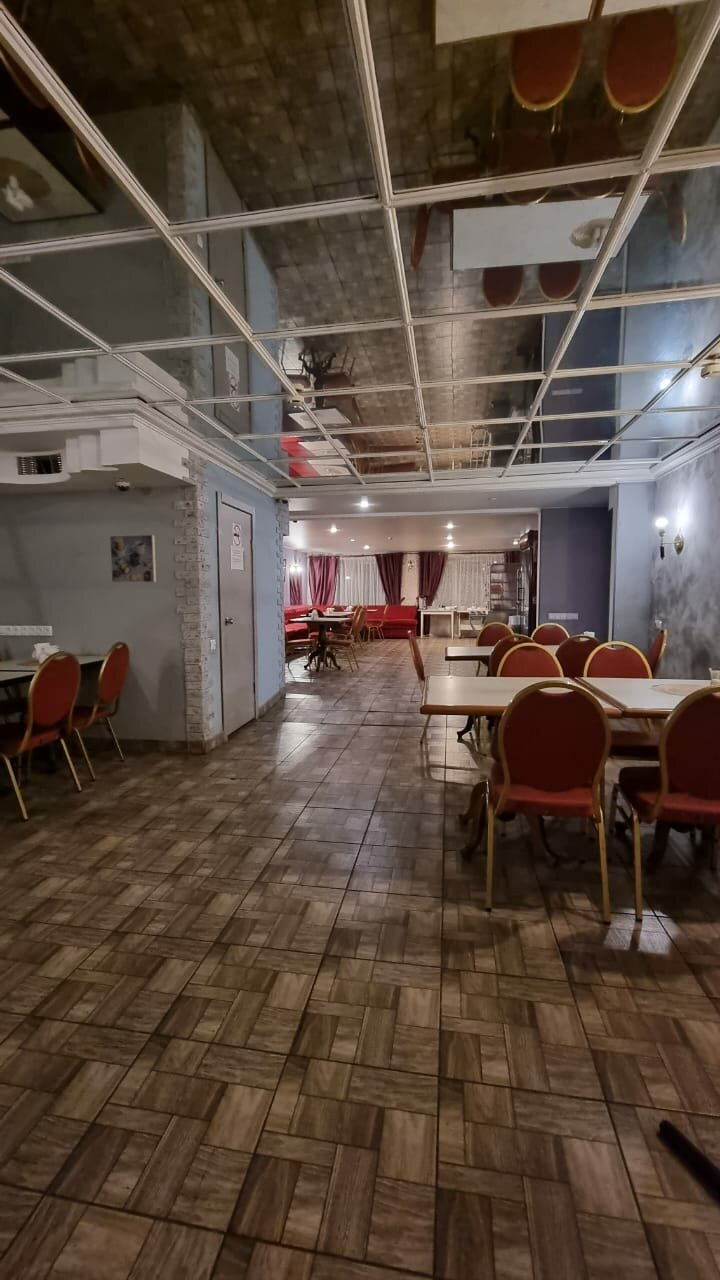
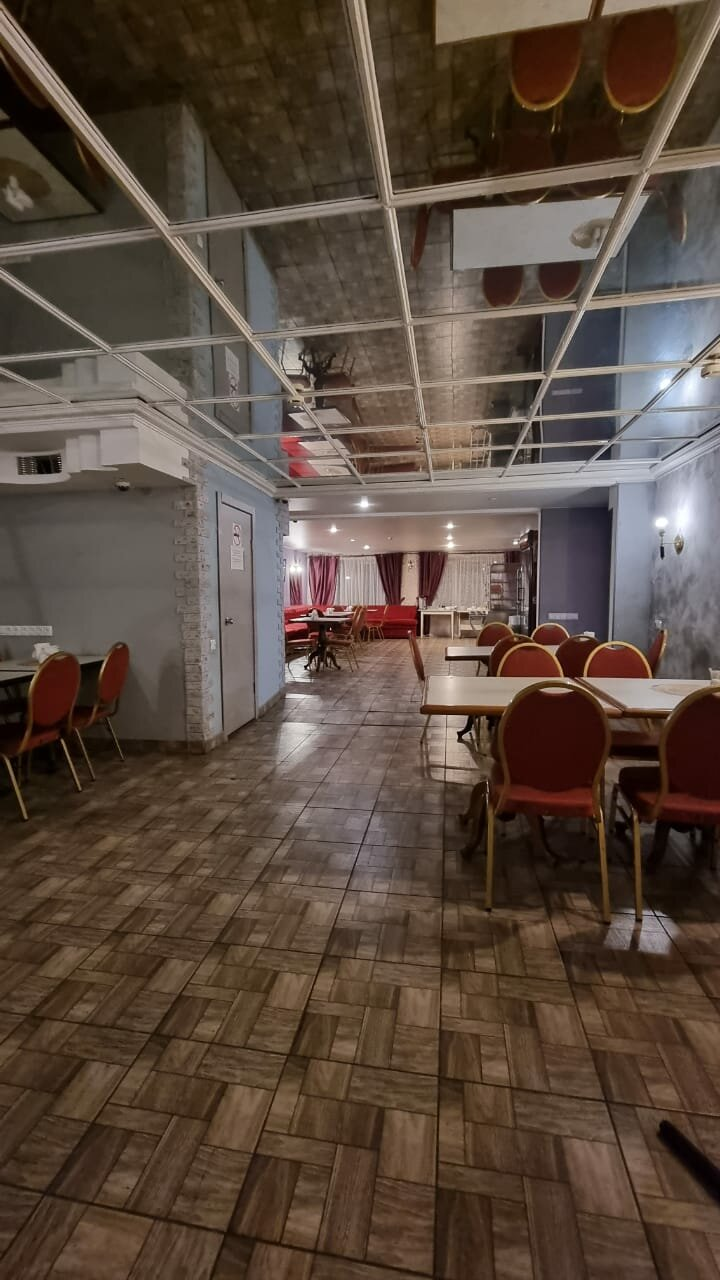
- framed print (132, 559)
